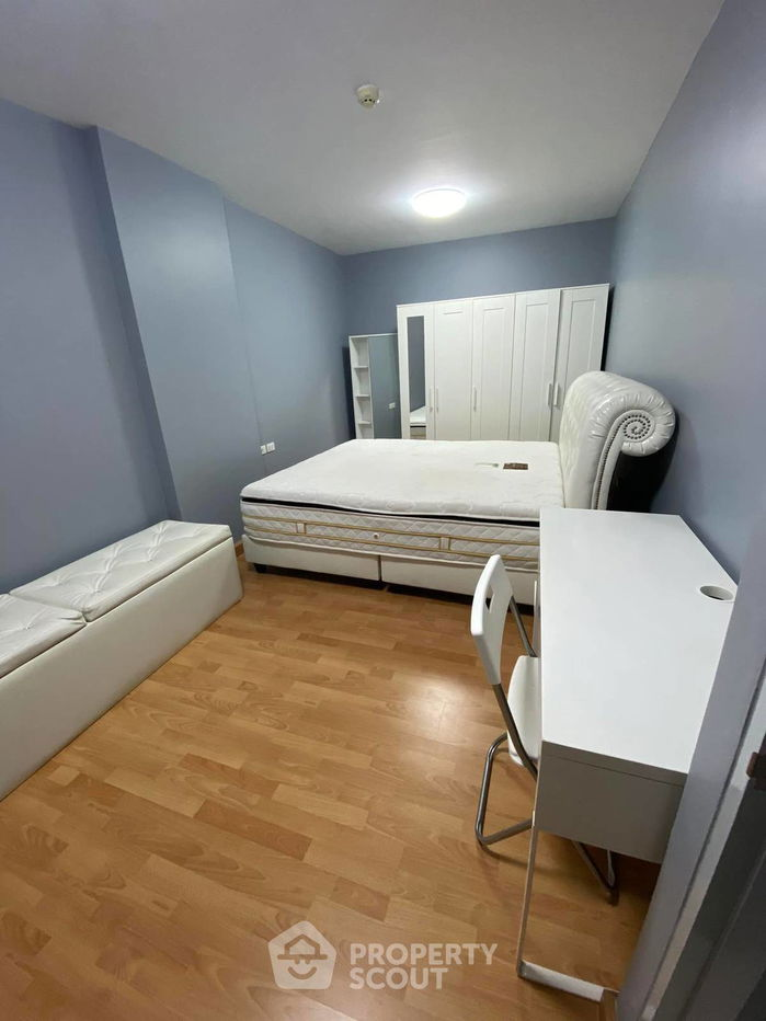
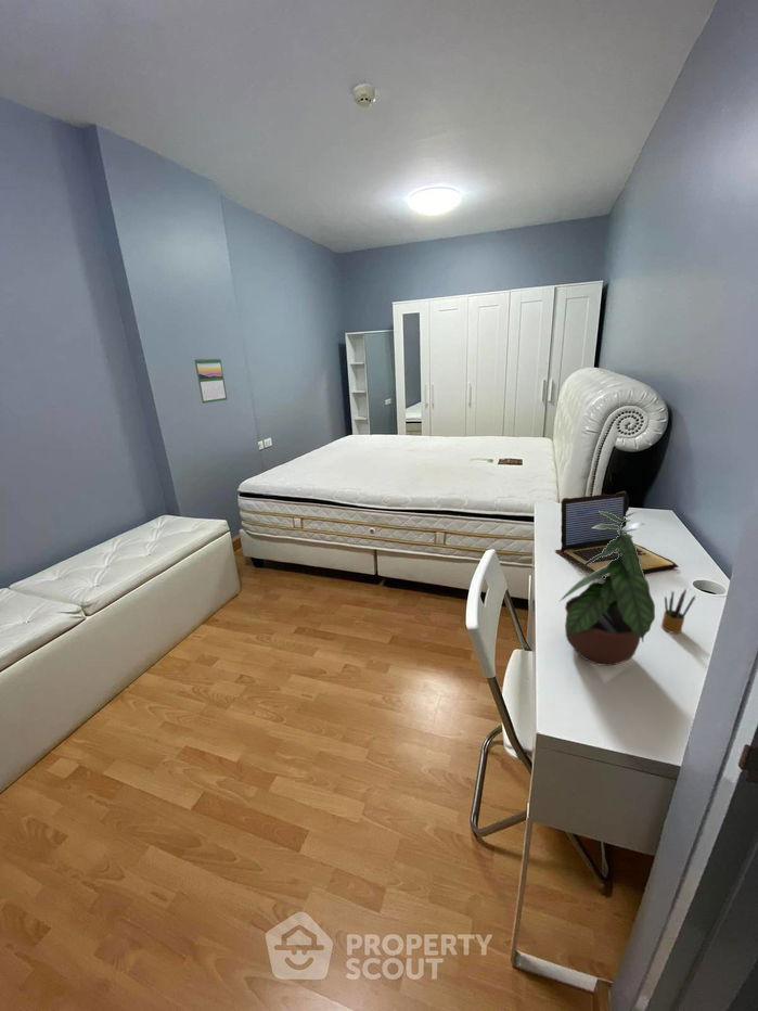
+ pencil box (676, 612)
+ potted plant (611, 586)
+ laptop (617, 533)
+ calendar (210, 380)
